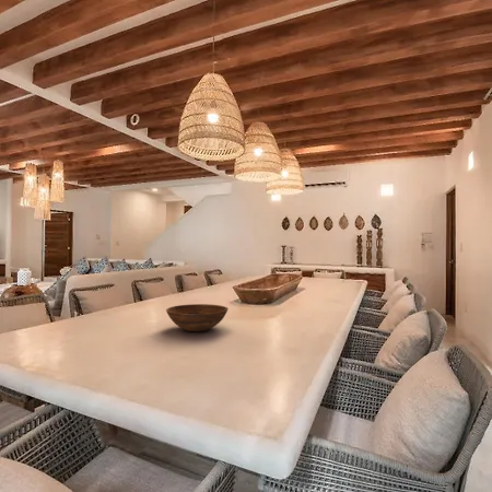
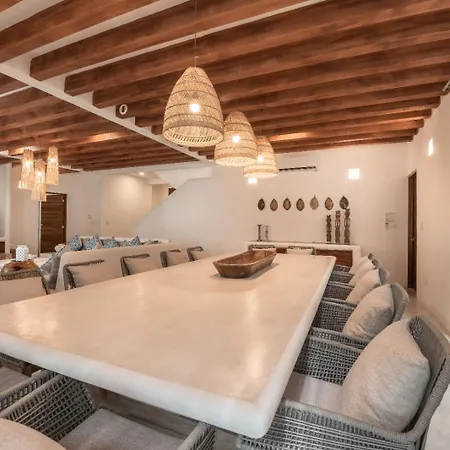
- bowl (197, 318)
